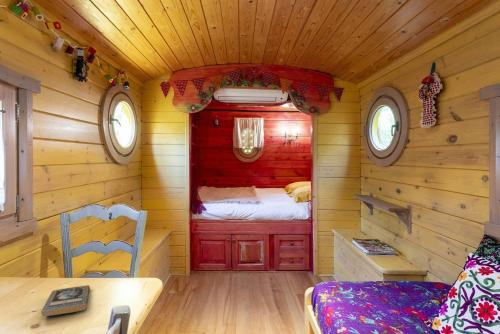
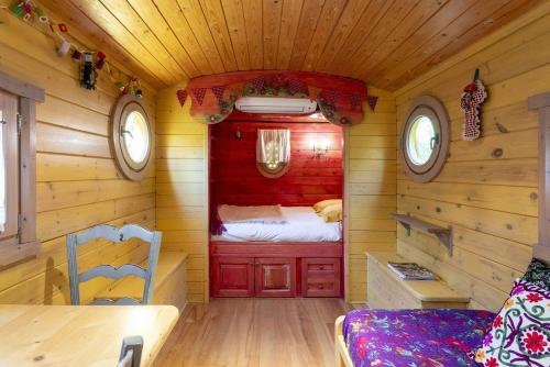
- book (68, 299)
